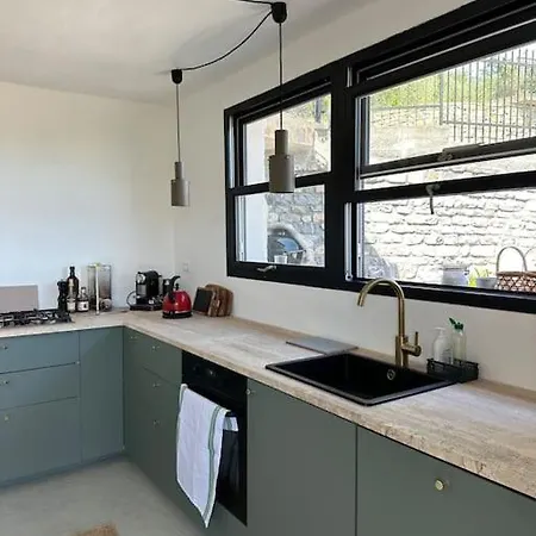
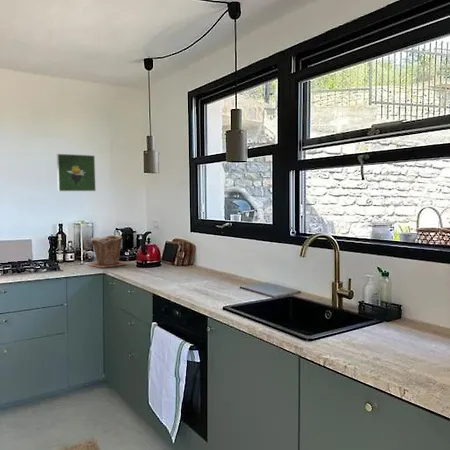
+ plant pot (107, 250)
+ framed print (76, 173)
